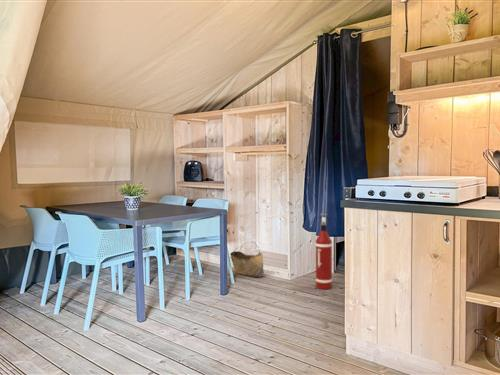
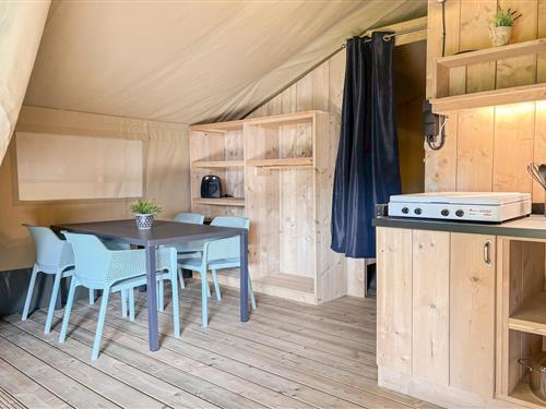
- basket (246, 259)
- fire extinguisher (322, 251)
